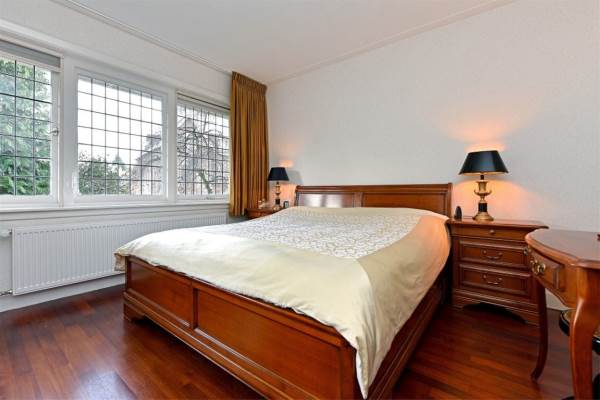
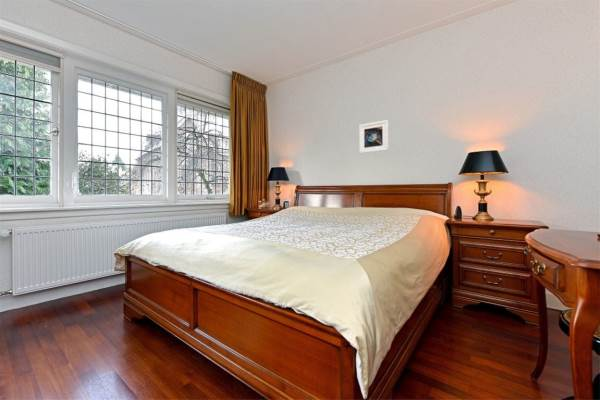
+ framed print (373, 137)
